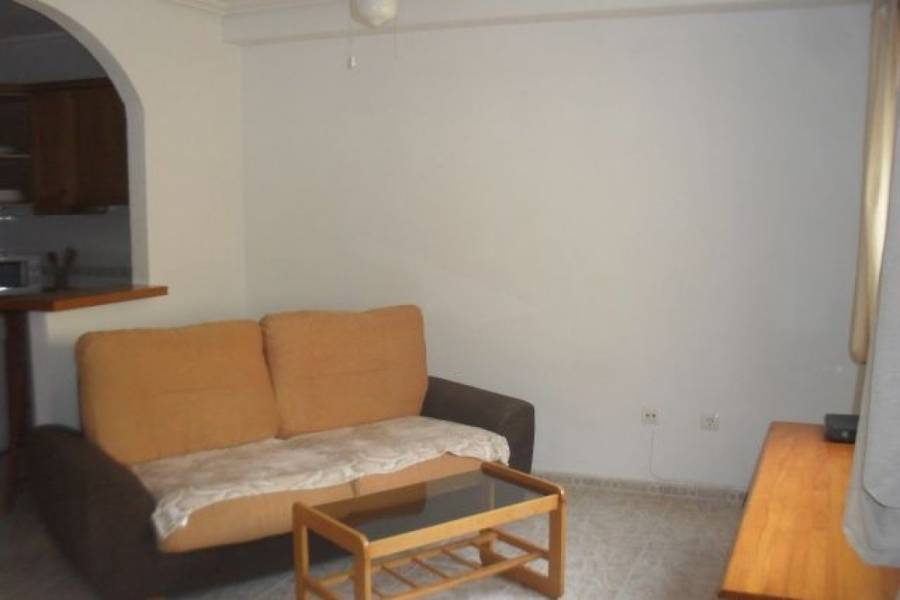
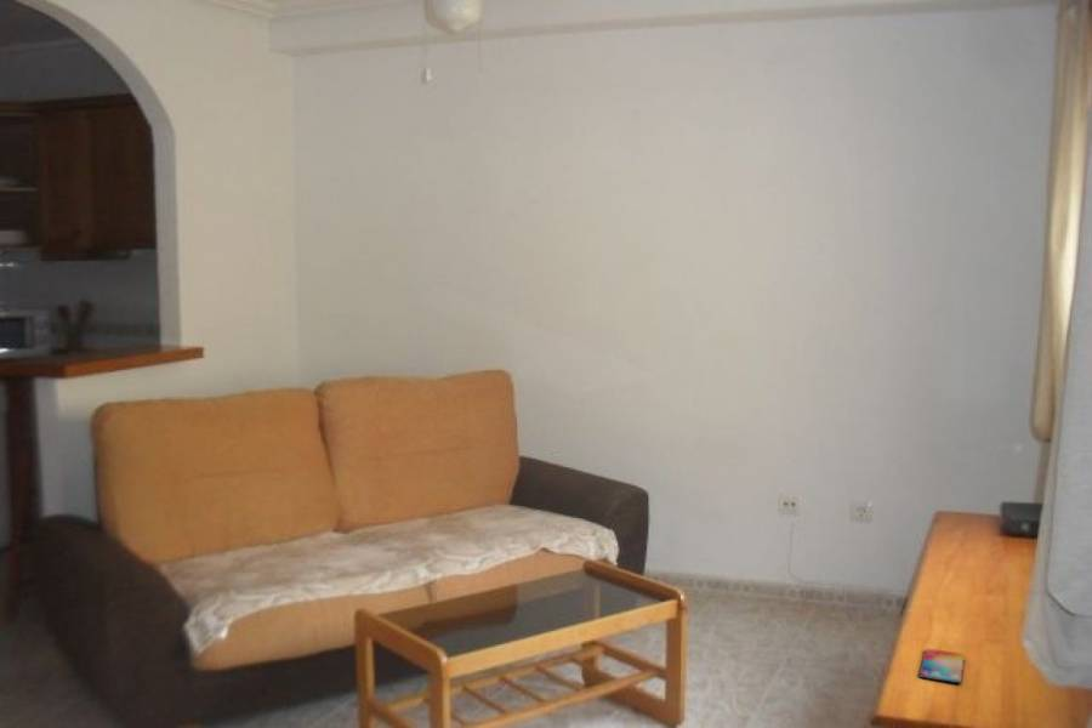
+ smartphone (942, 665)
